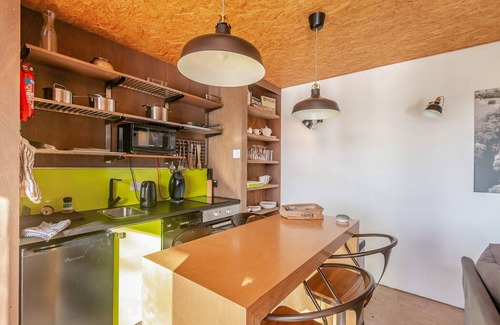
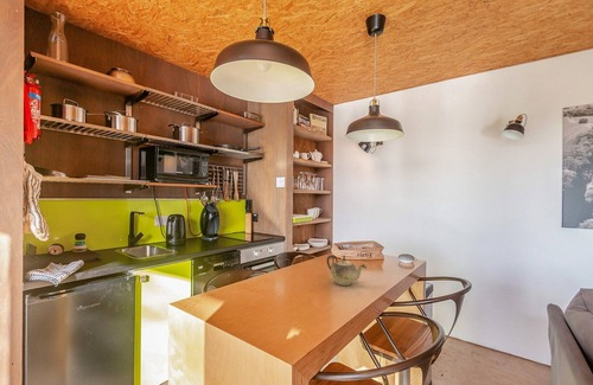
+ teapot (345, 269)
